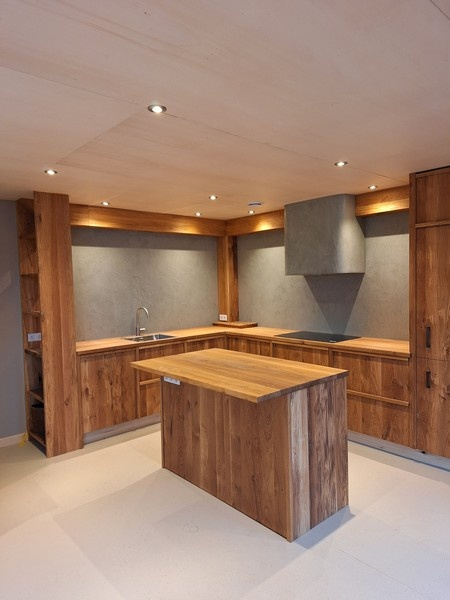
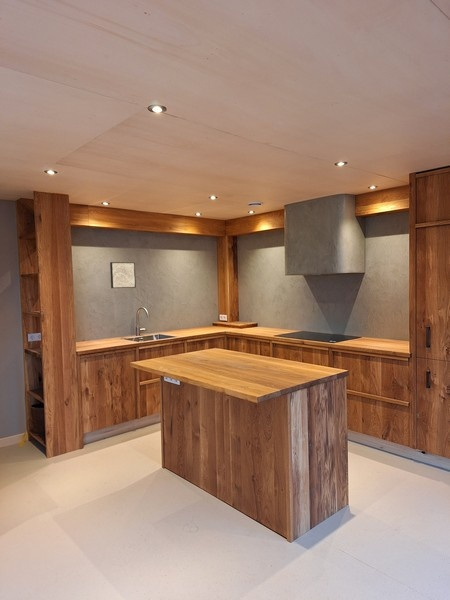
+ wall art (123, 275)
